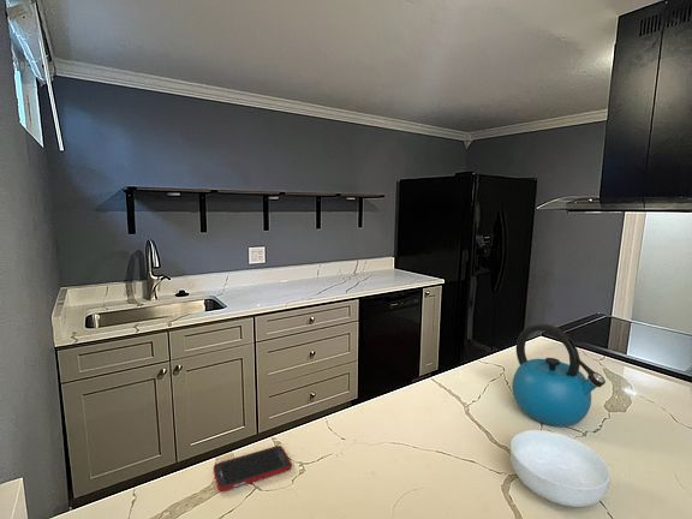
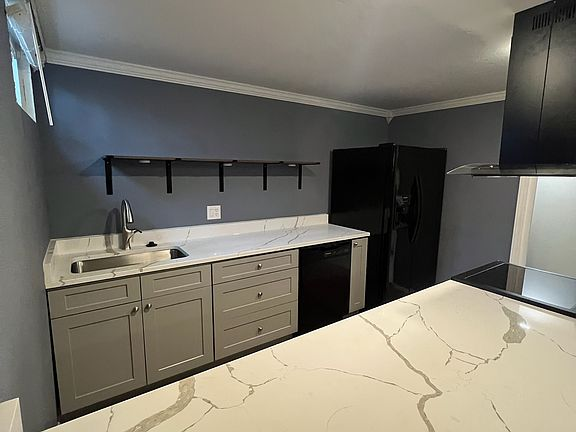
- kettle (555, 372)
- cell phone (252, 466)
- cereal bowl (555, 471)
